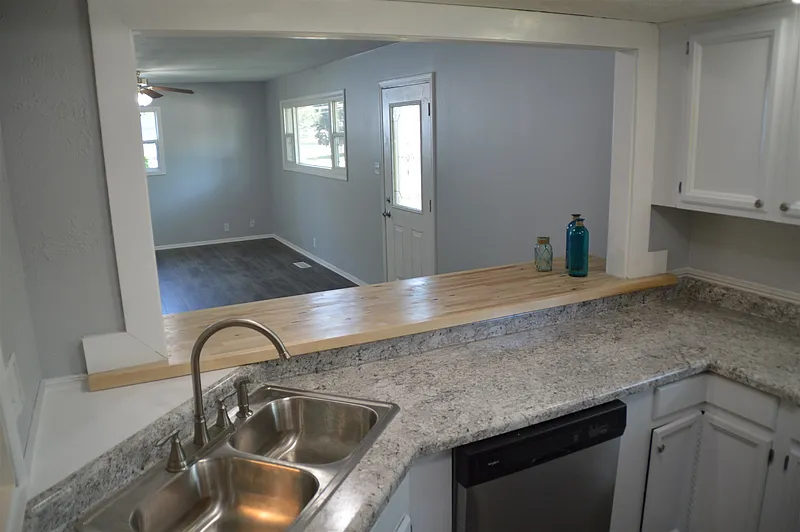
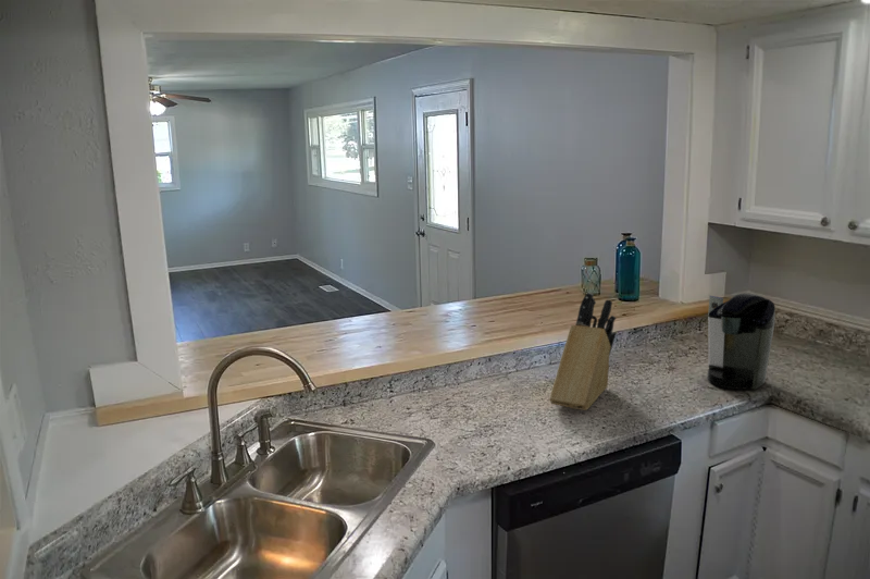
+ coffee maker (726, 333)
+ knife block (585, 346)
